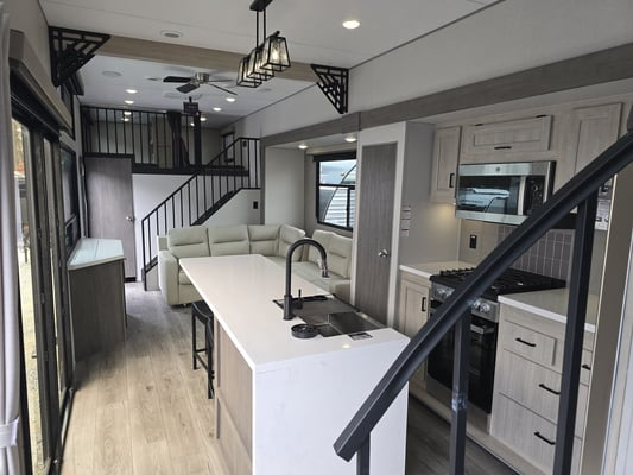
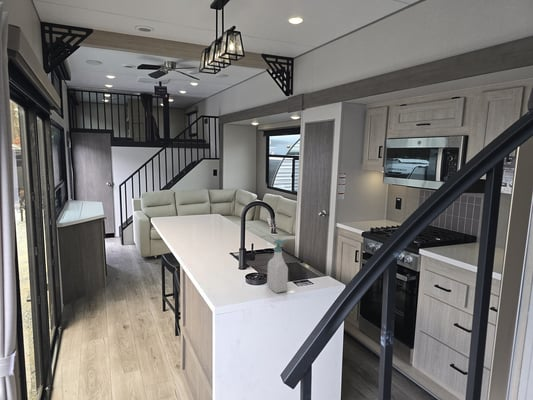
+ soap bottle (279, 264)
